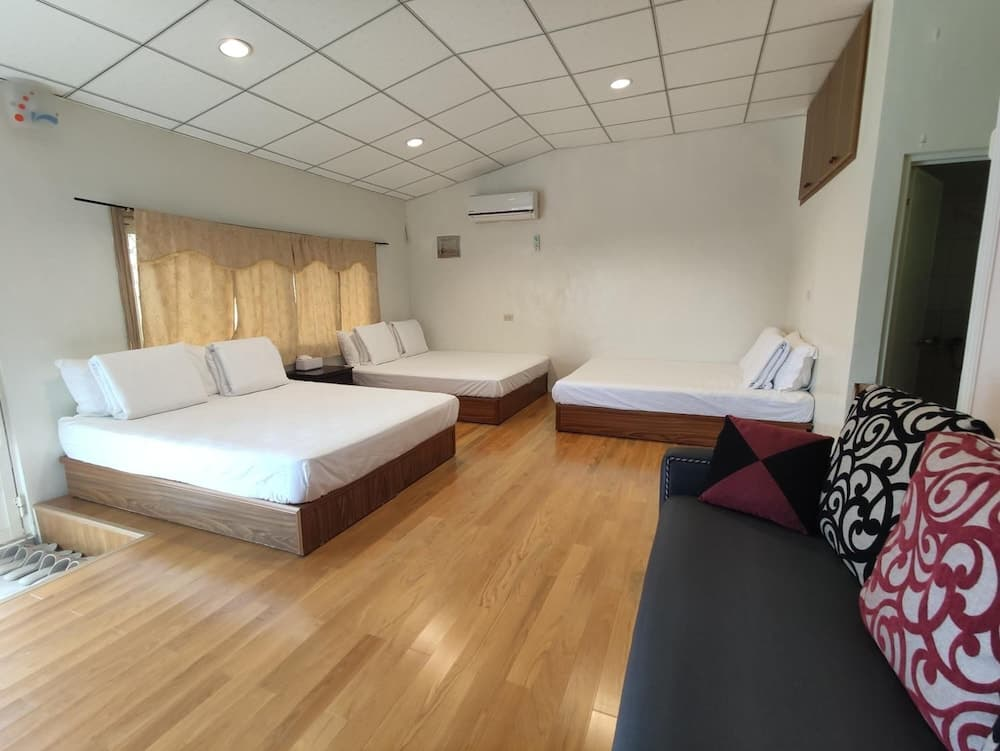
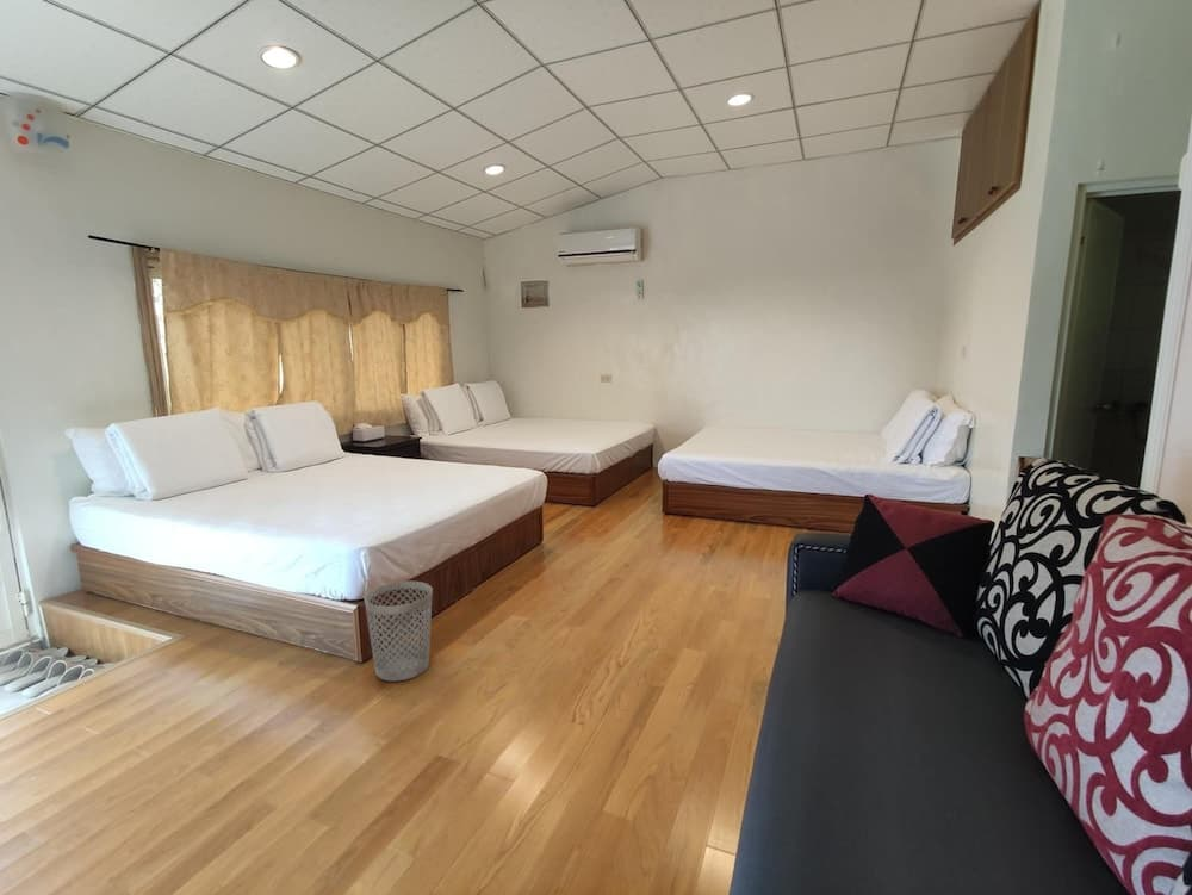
+ wastebasket (401, 630)
